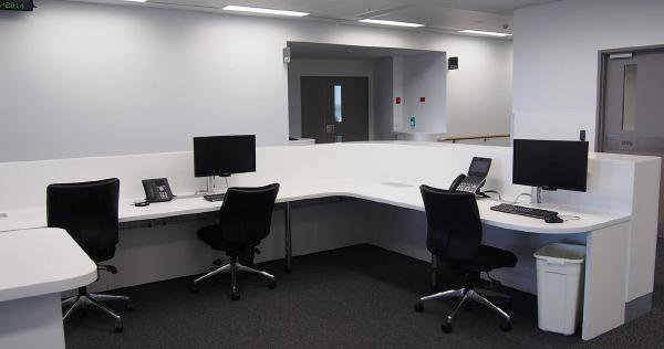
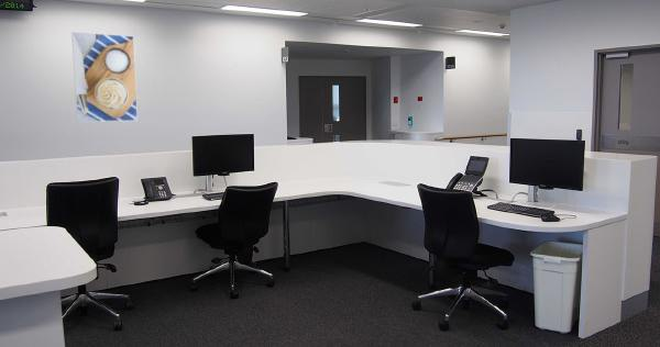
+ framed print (106, 78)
